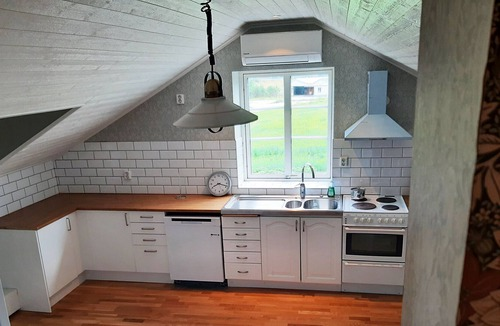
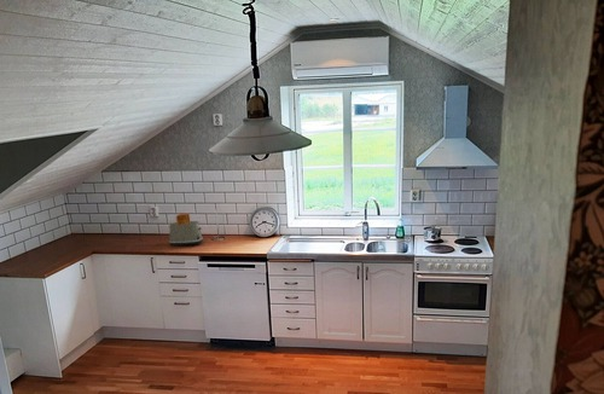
+ toaster (185, 228)
